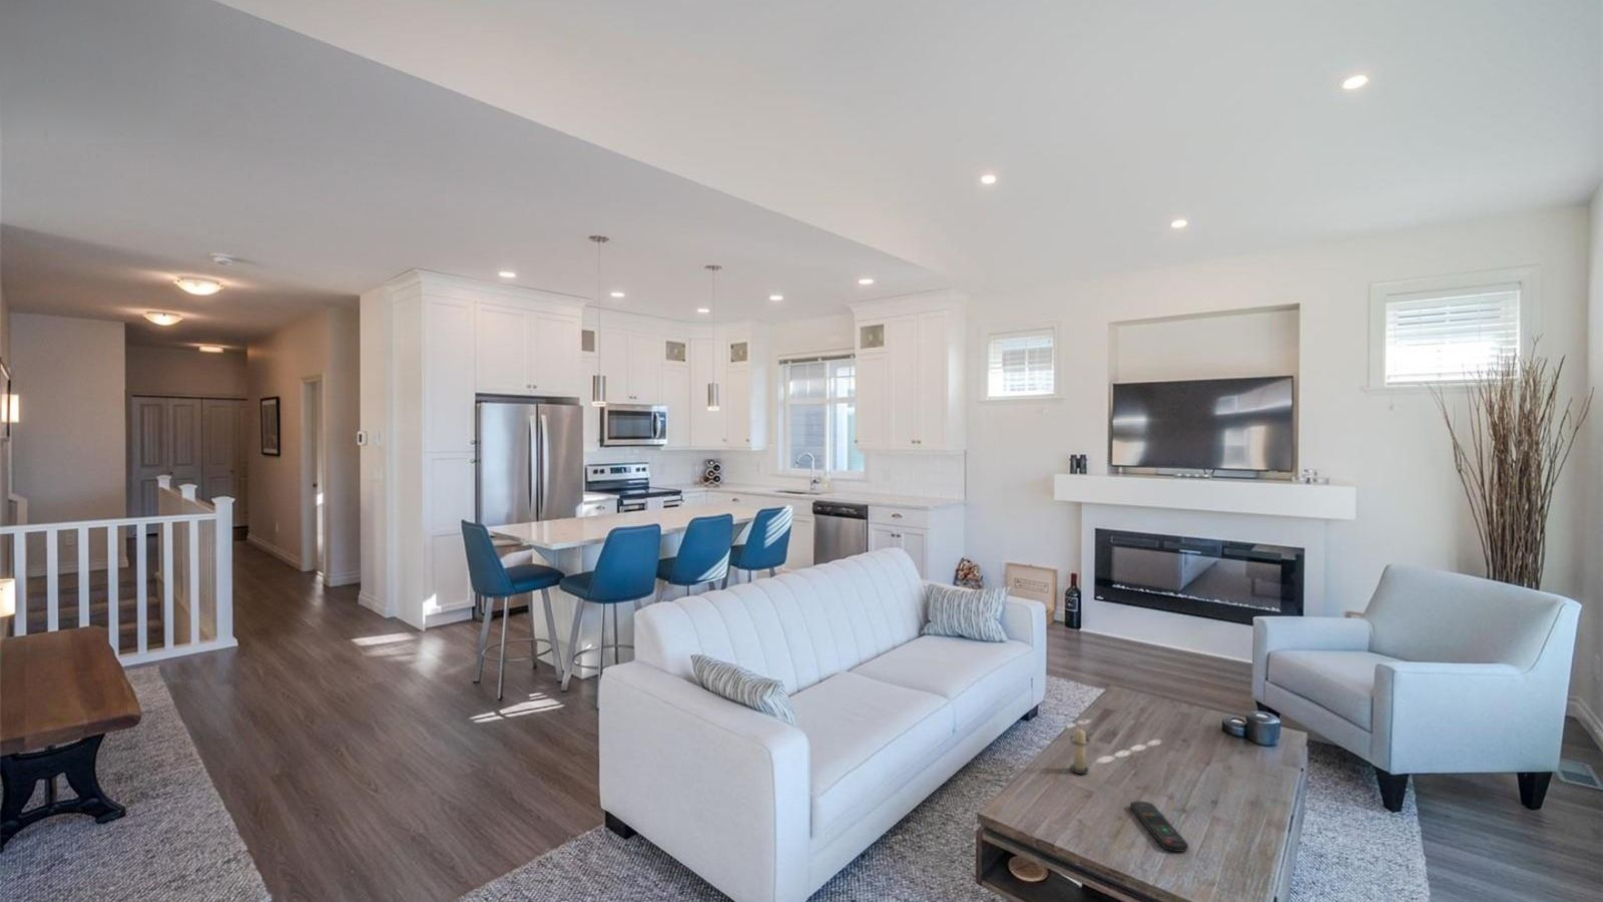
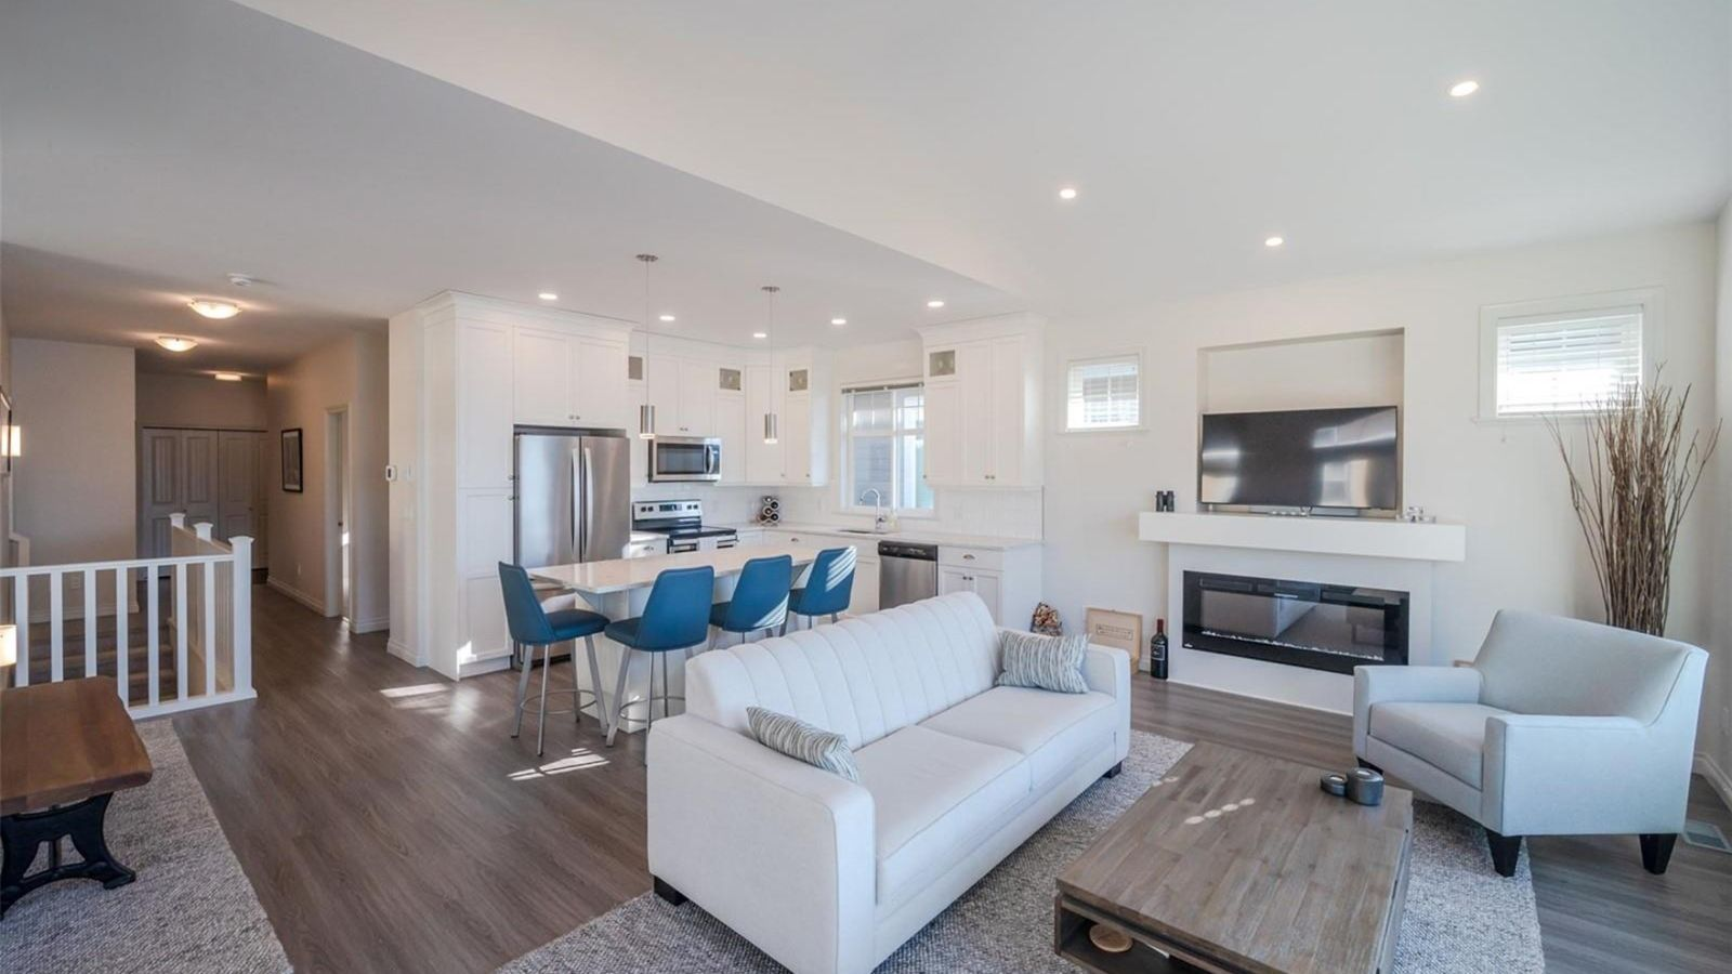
- remote control (1157, 824)
- candle (1079, 748)
